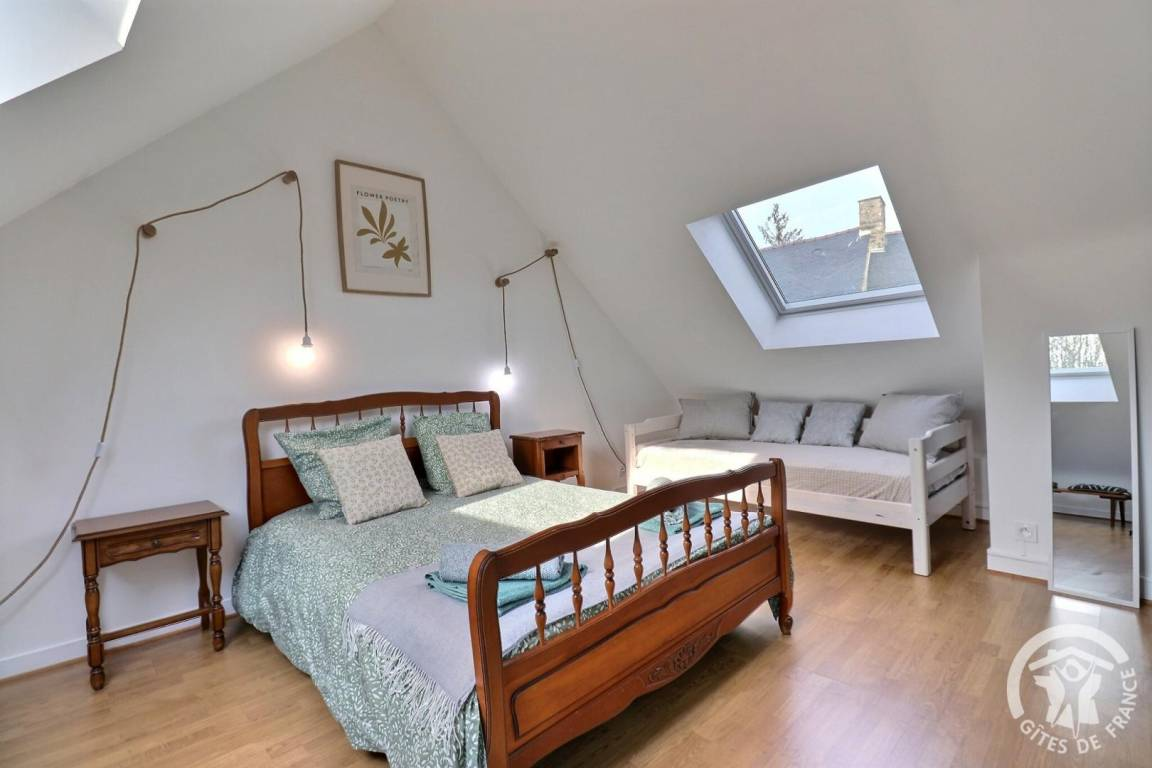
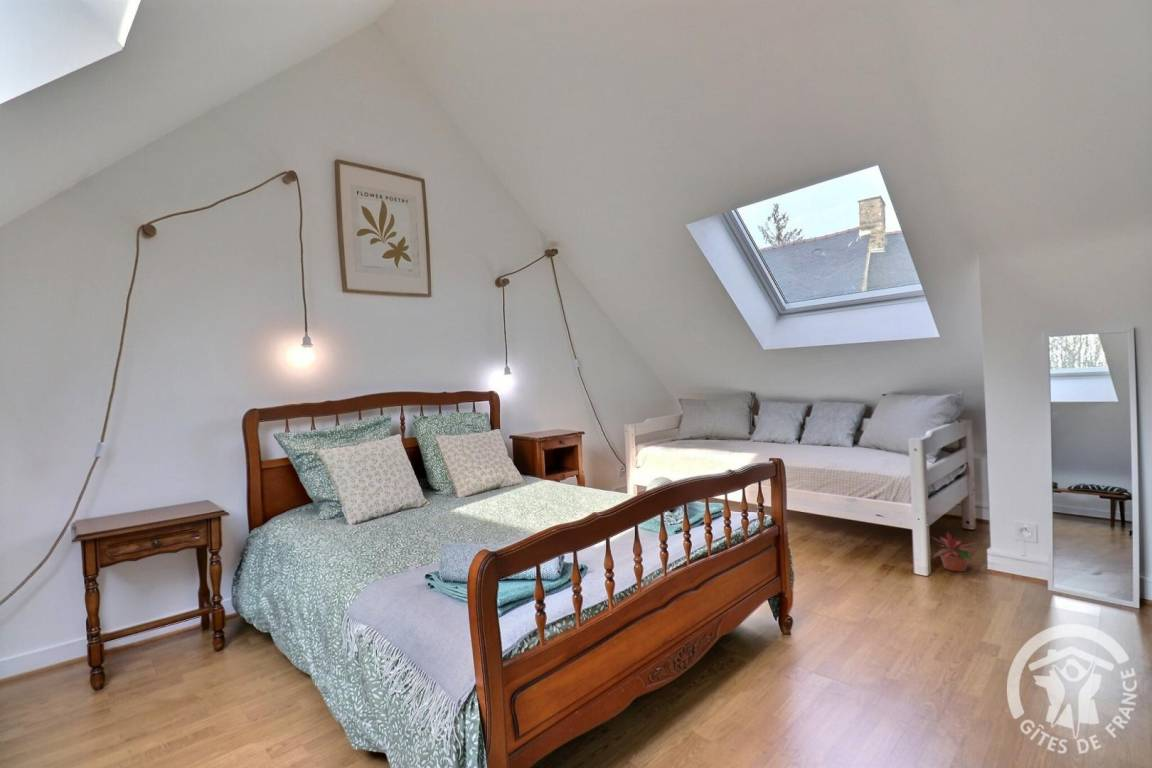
+ potted plant (954, 548)
